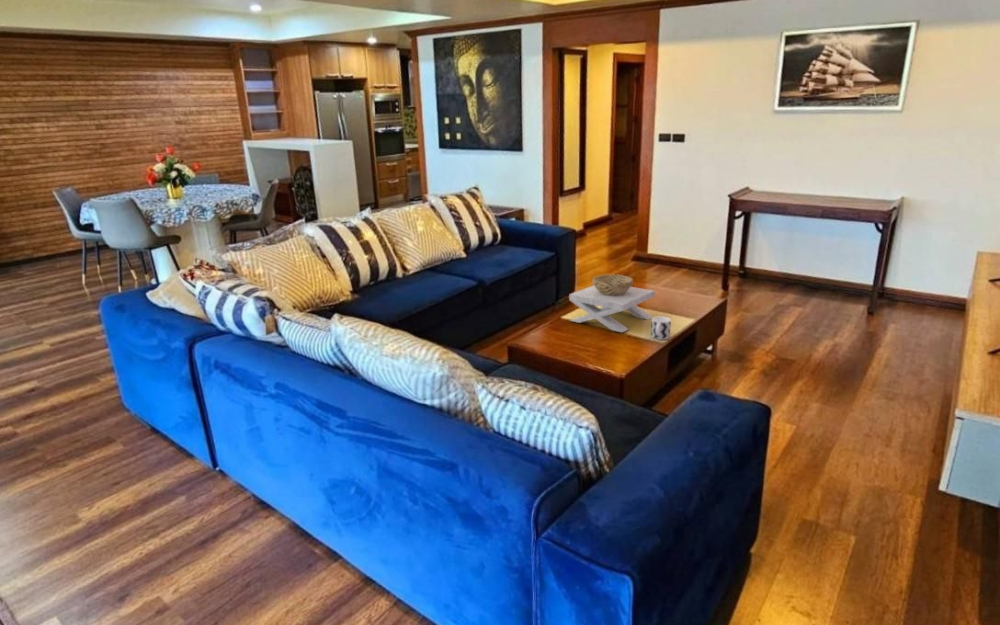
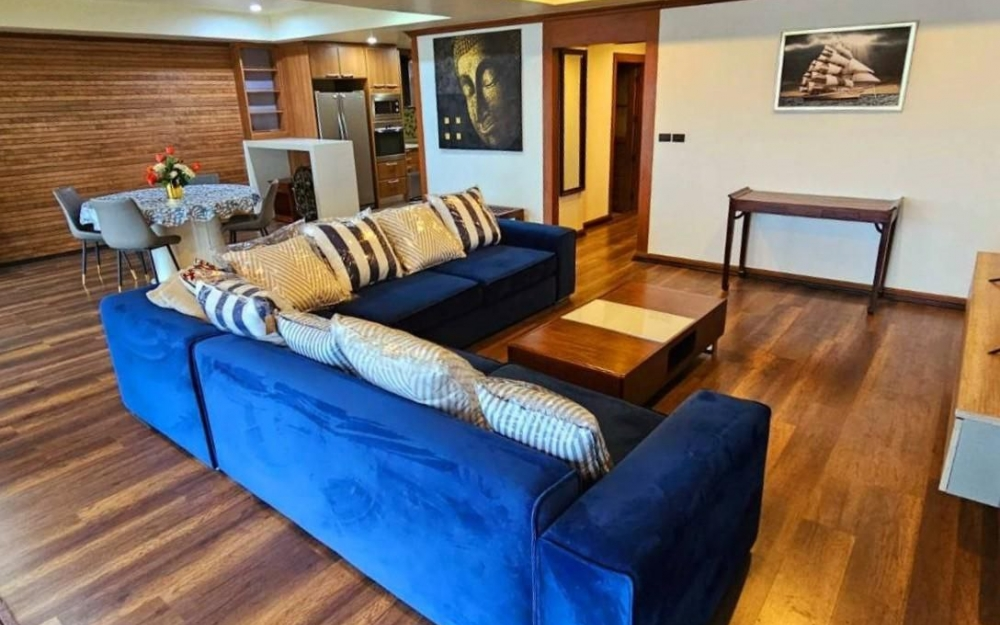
- cup (660, 328)
- decorative bowl (612, 299)
